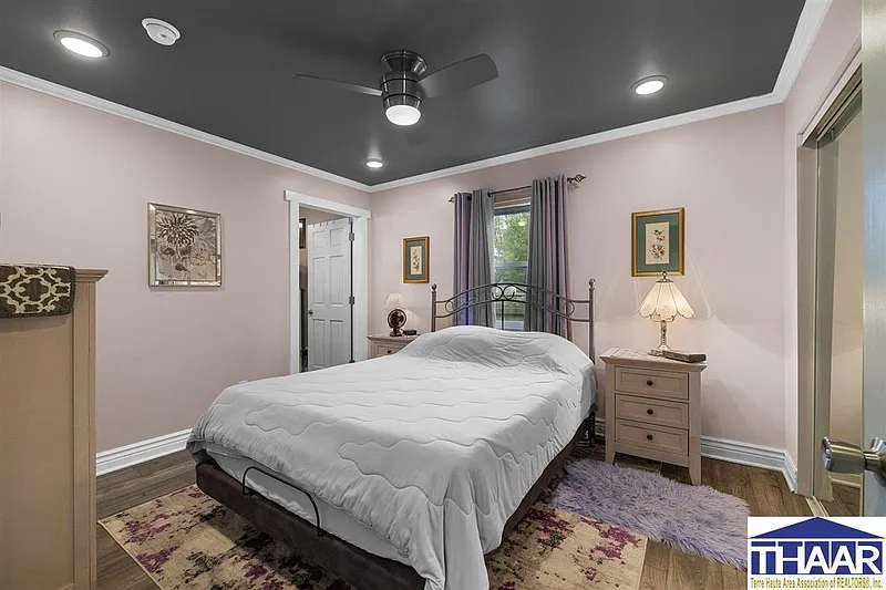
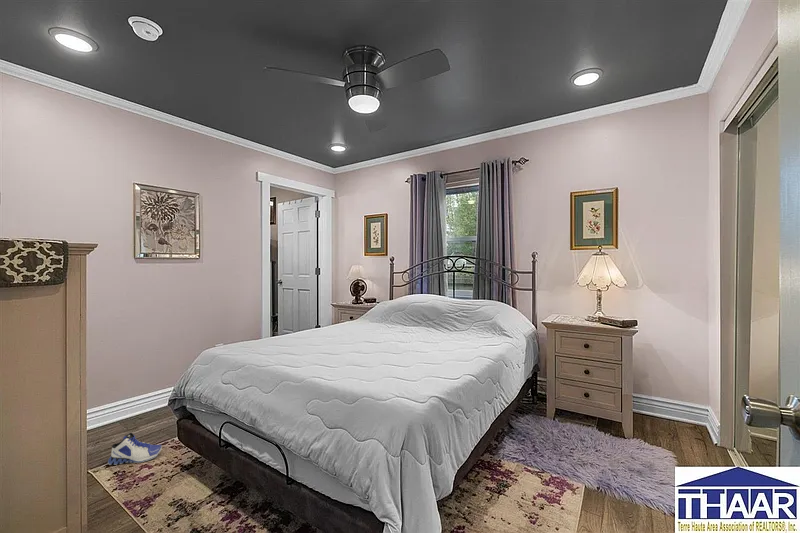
+ sneaker (134, 446)
